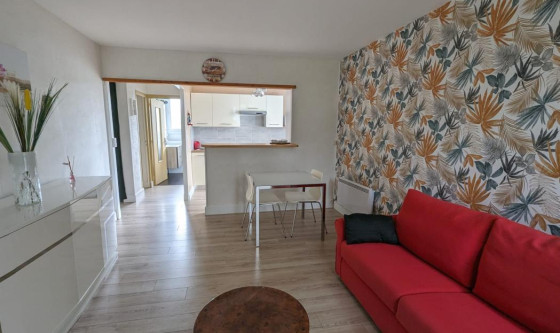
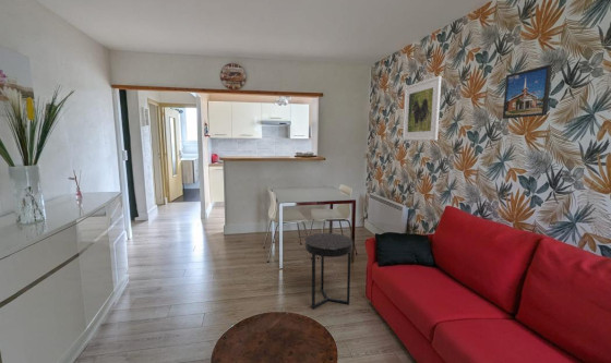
+ side table (323, 270)
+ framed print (525, 94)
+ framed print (419, 111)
